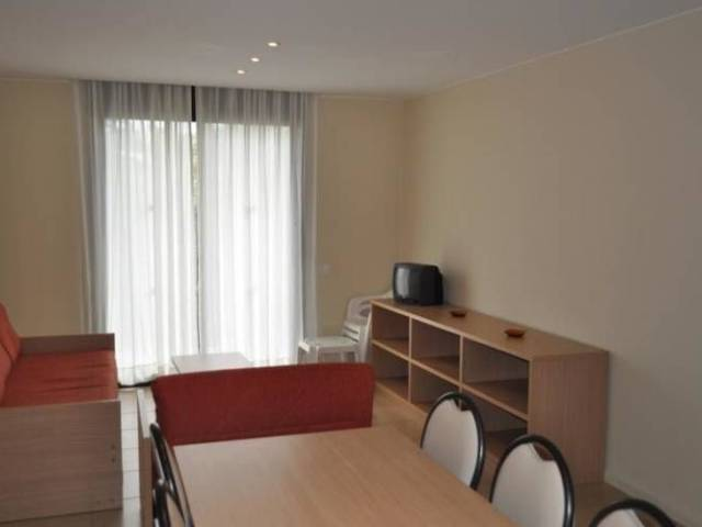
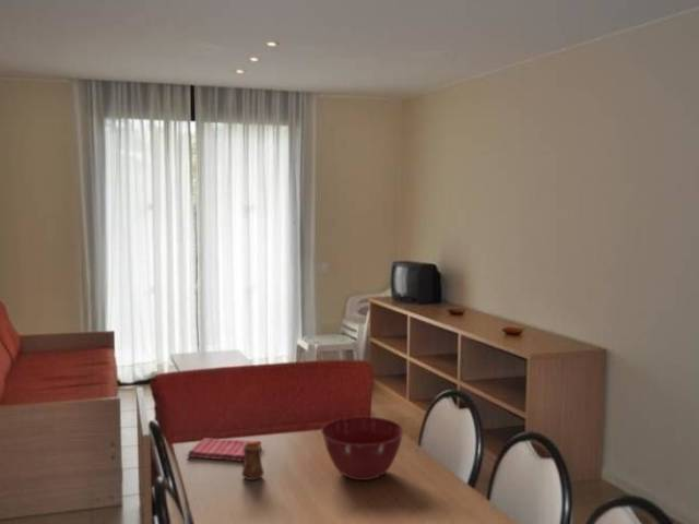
+ dish towel (225, 448)
+ cup (252, 461)
+ mixing bowl (362, 451)
